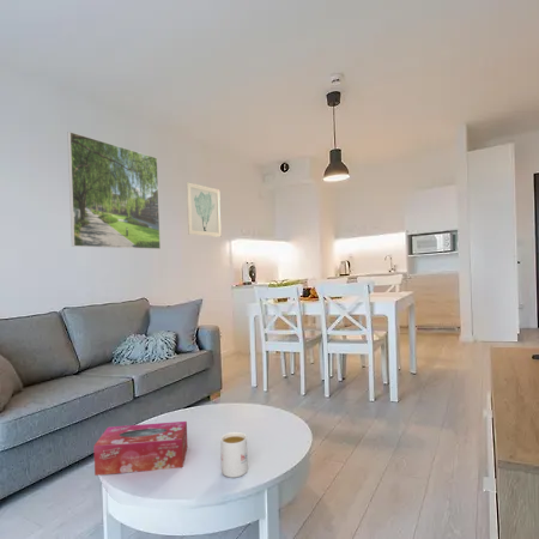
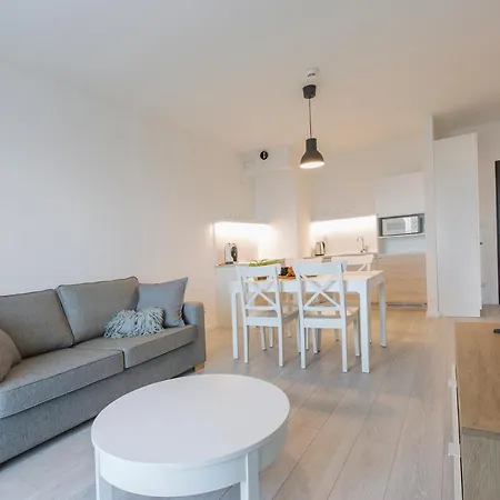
- mug (234, 452)
- tissue box (144, 446)
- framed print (119, 196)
- wall art (204, 211)
